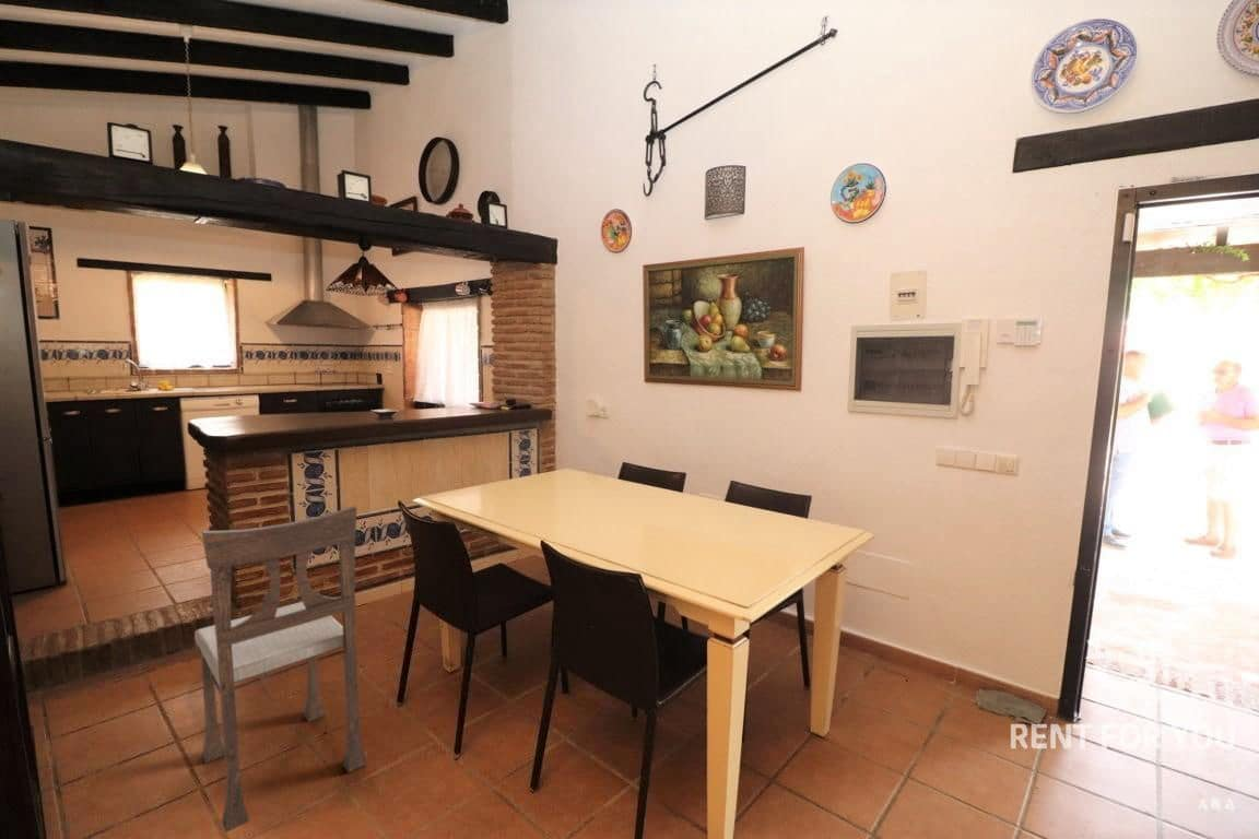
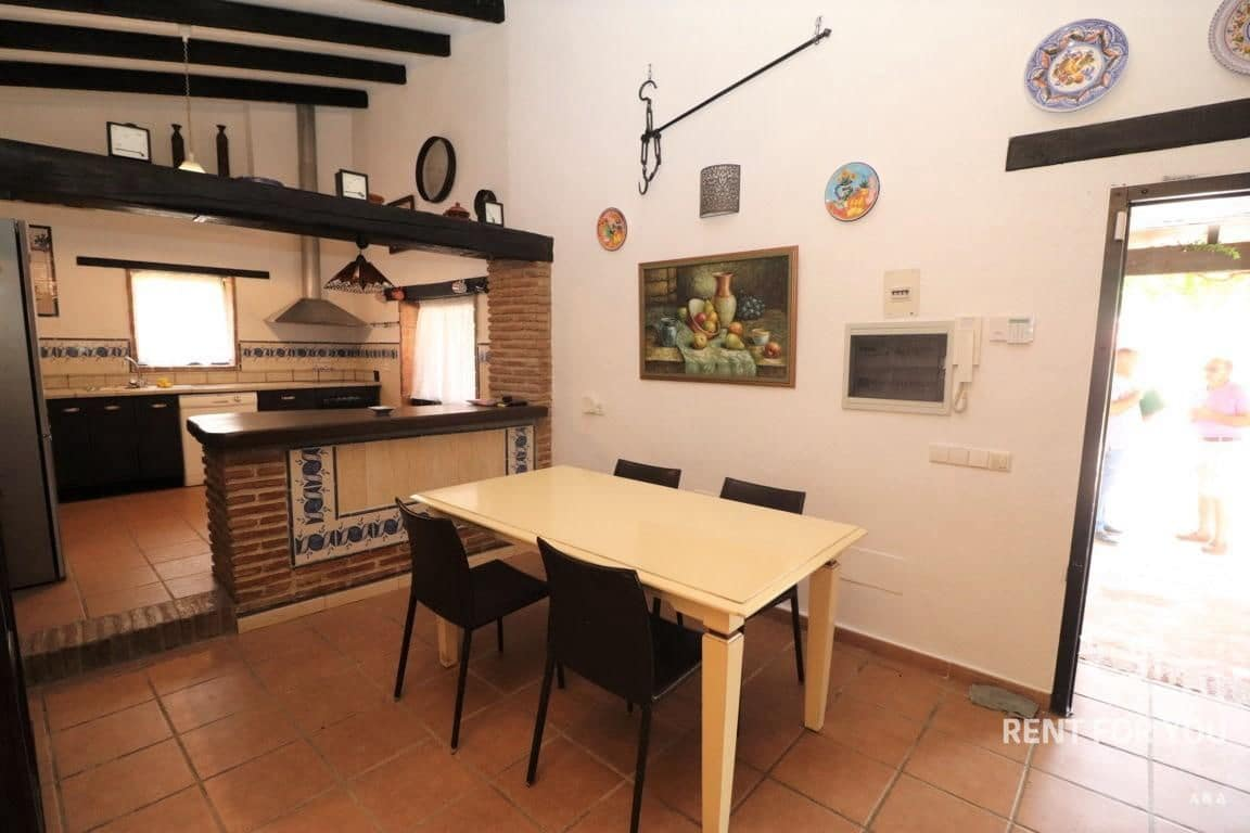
- dining chair (274, 636)
